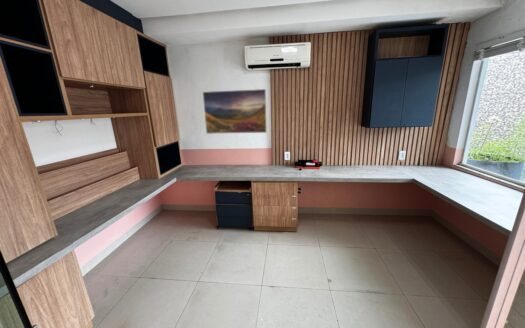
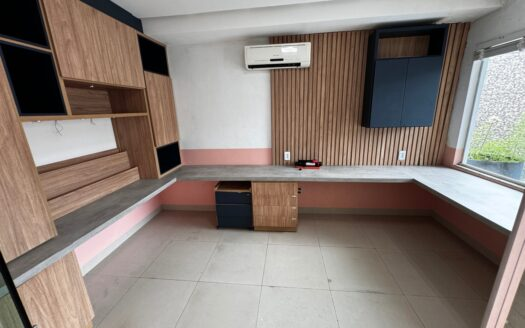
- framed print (234, 112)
